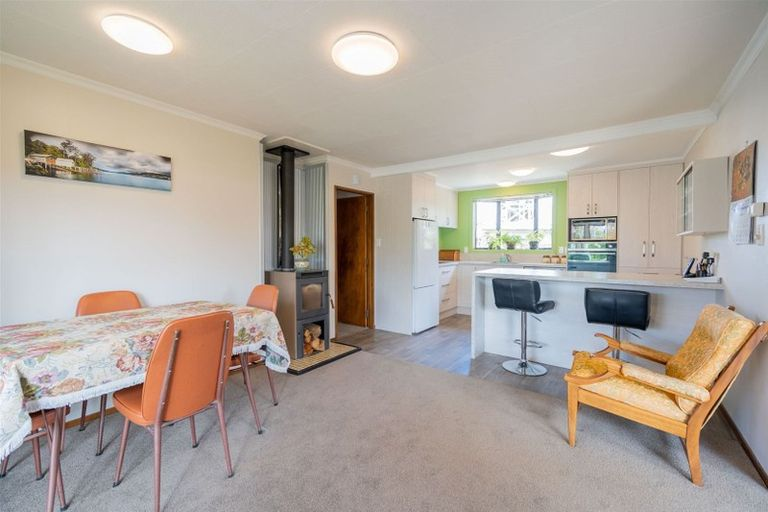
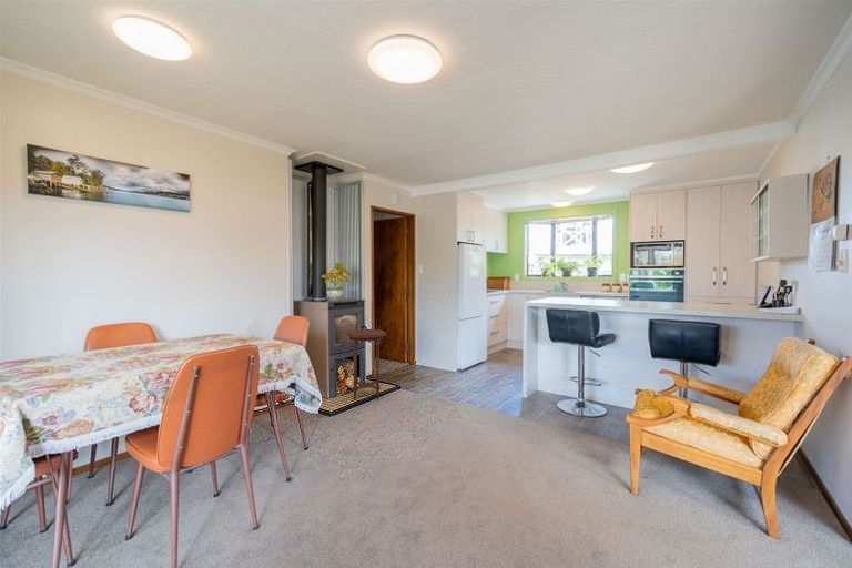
+ side table (356, 364)
